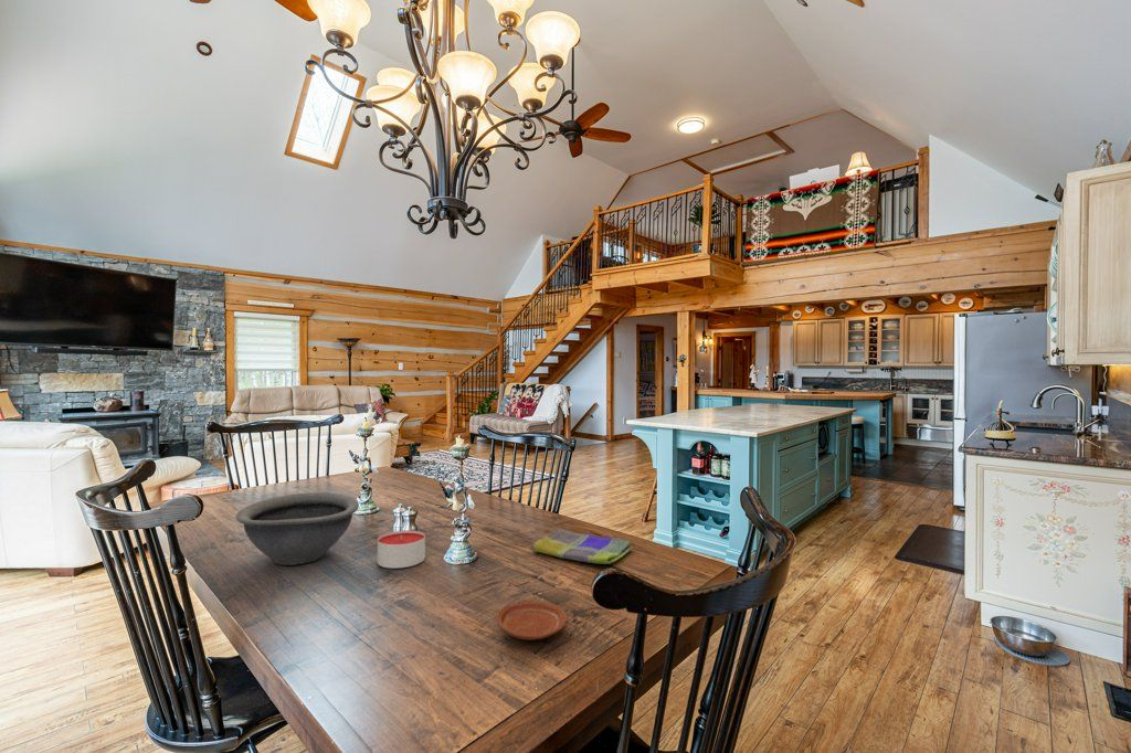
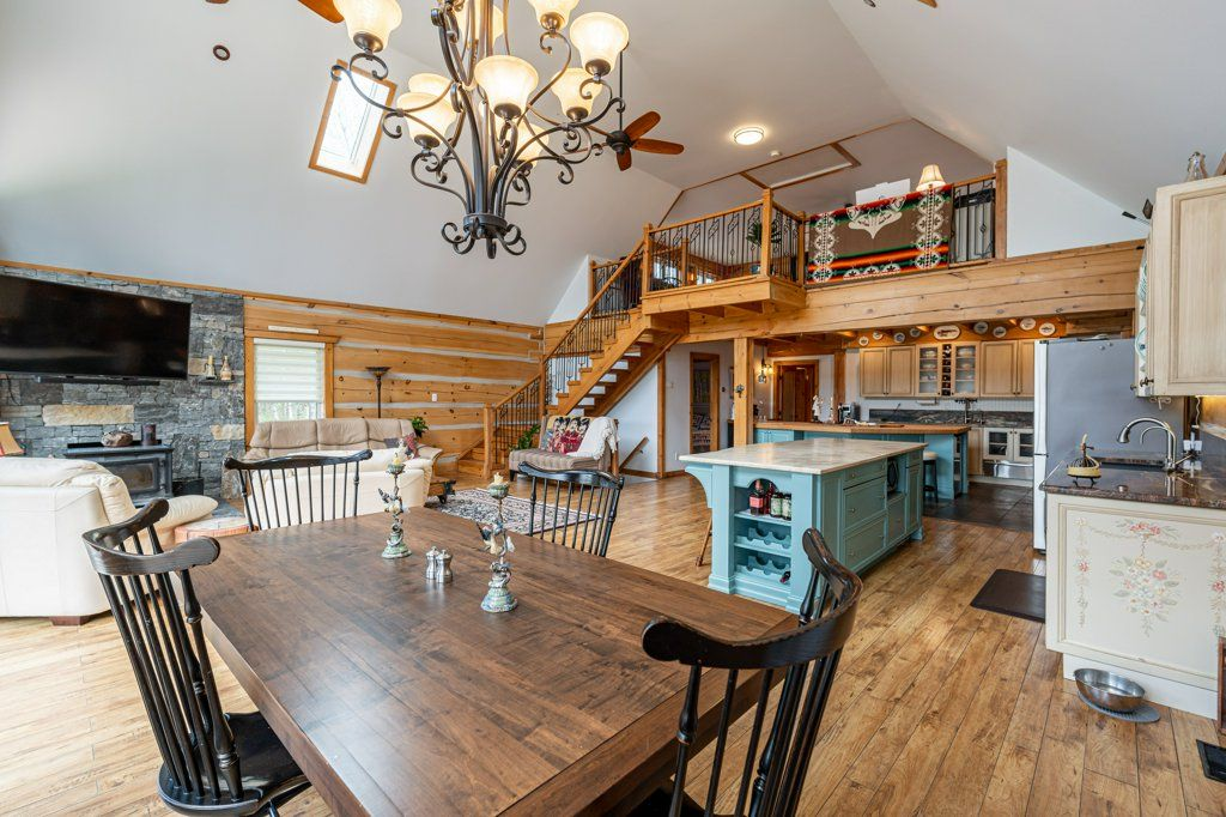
- bowl (300, 530)
- candle (401, 548)
- dish towel (581, 545)
- plate (531, 623)
